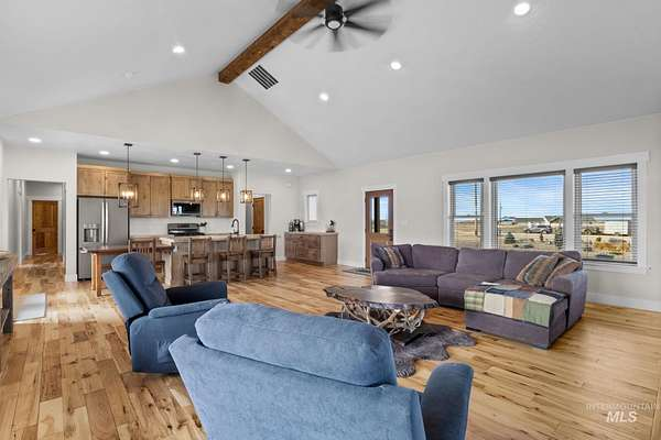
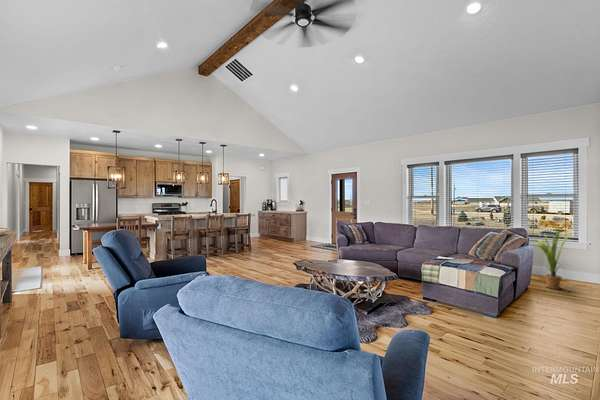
+ house plant (557, 256)
